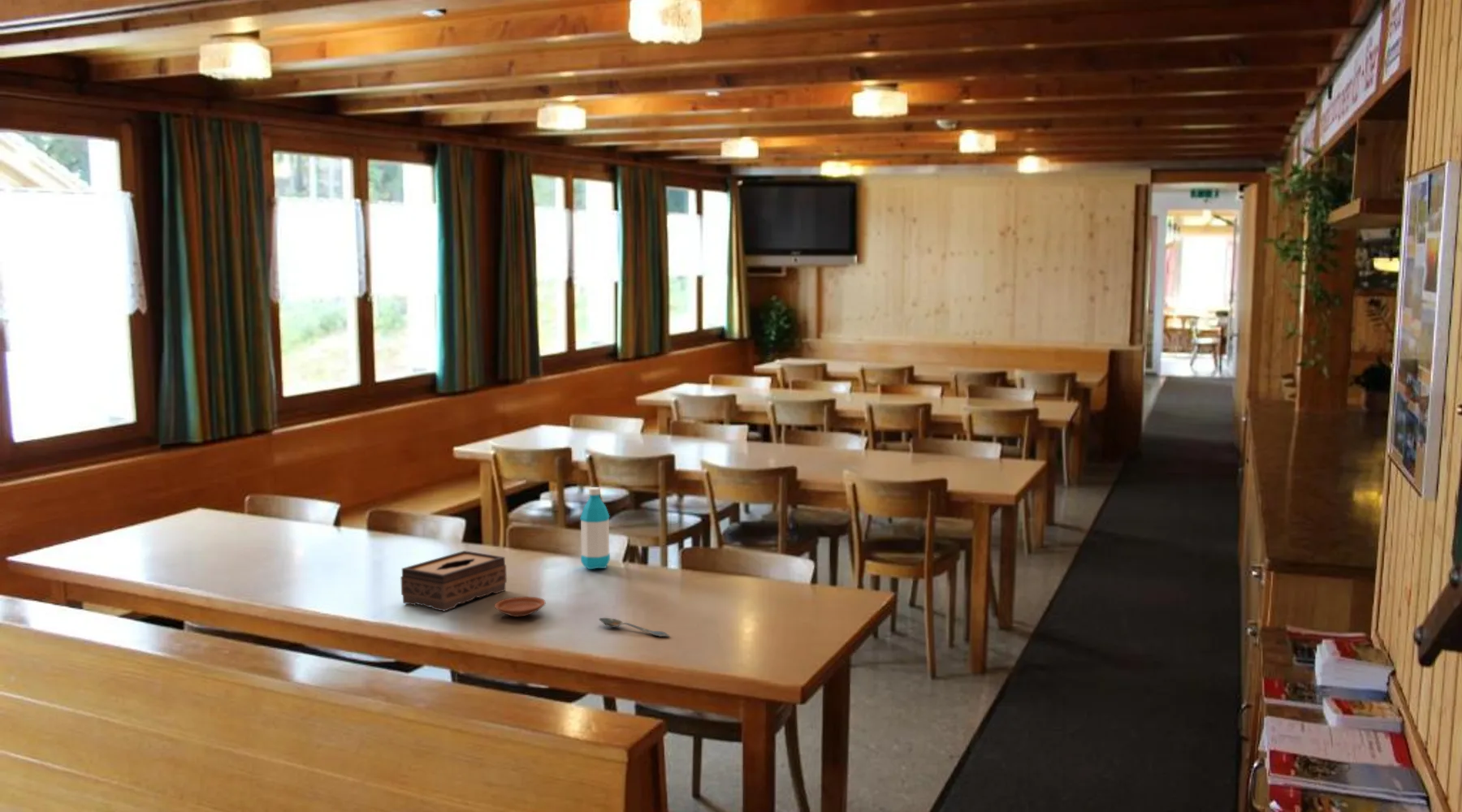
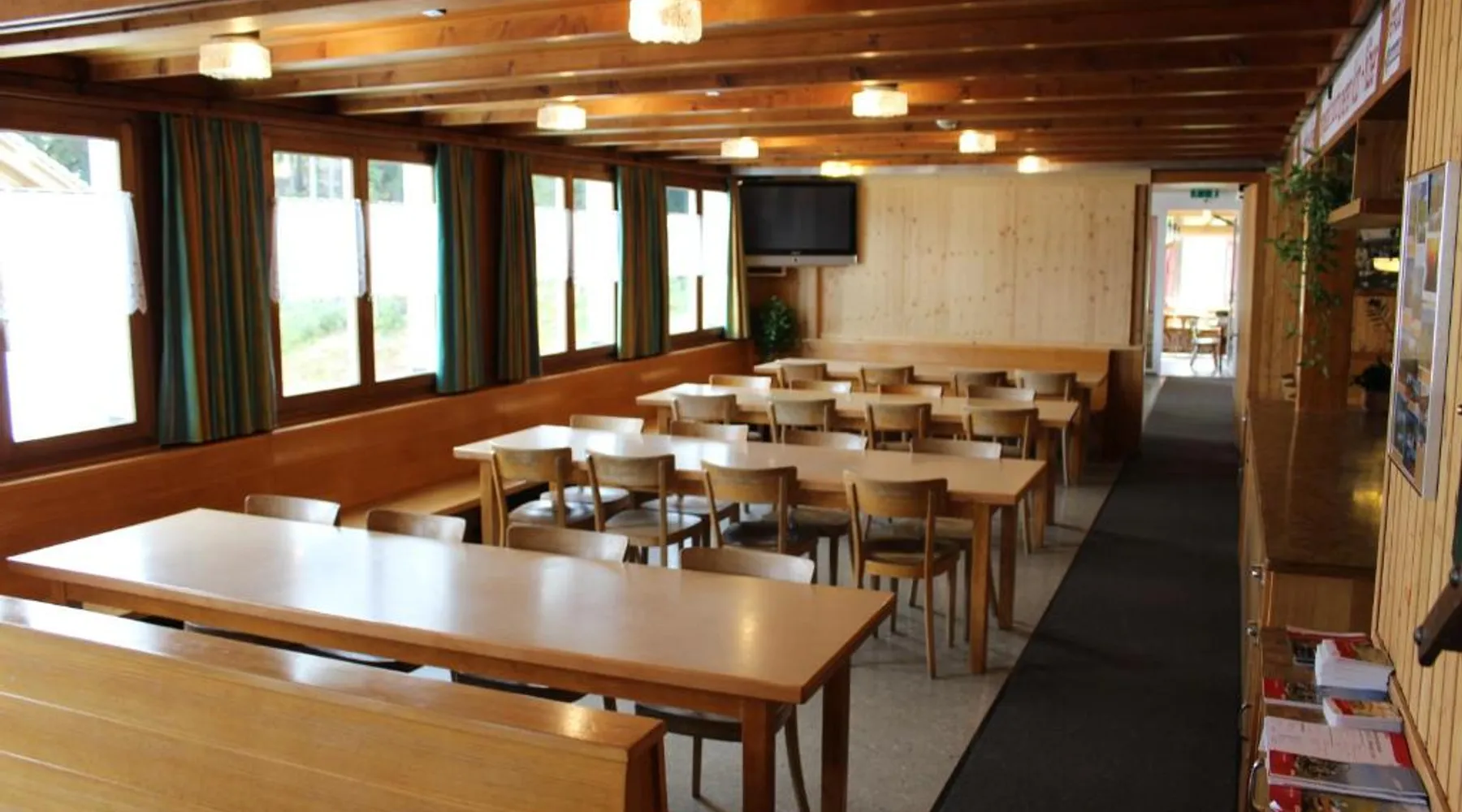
- water bottle (595, 528)
- tissue box (454, 579)
- spoon (634, 627)
- plate (520, 608)
